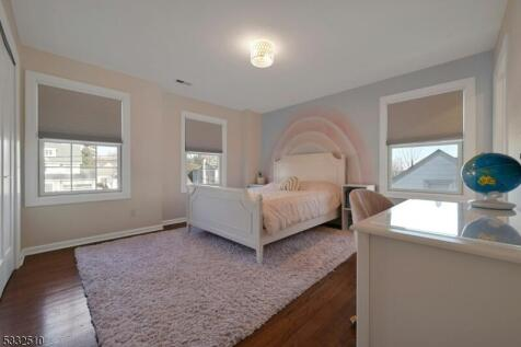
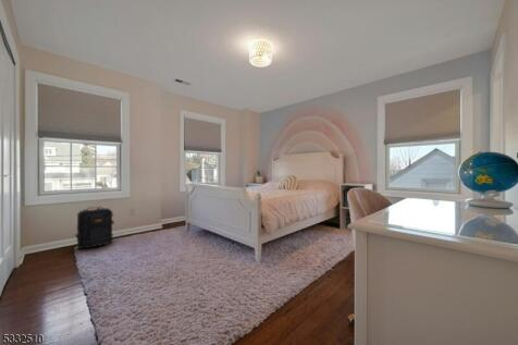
+ backpack (95, 225)
